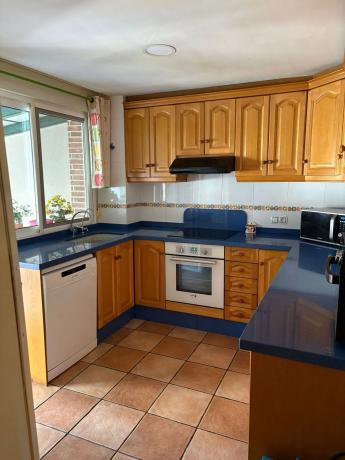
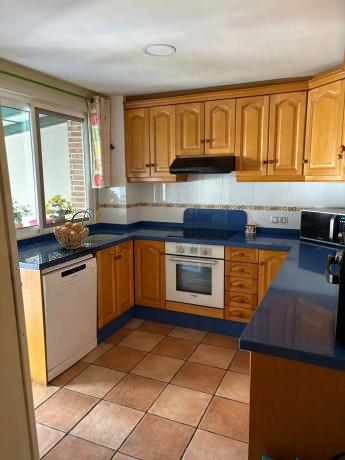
+ fruit basket (71, 235)
